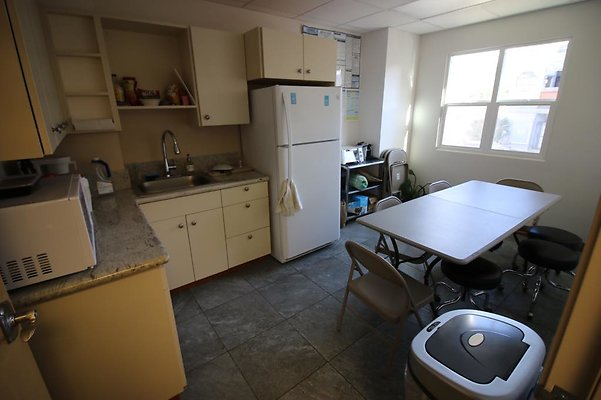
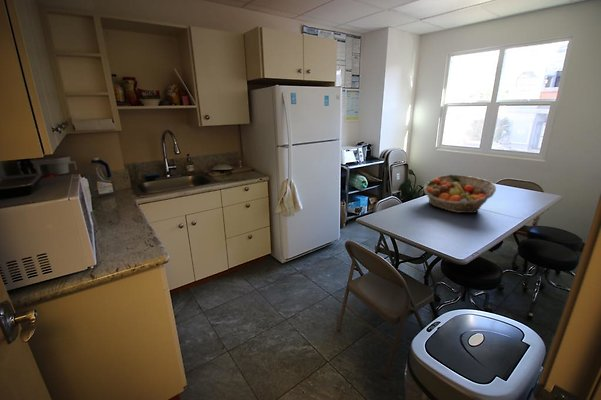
+ fruit basket (456, 192)
